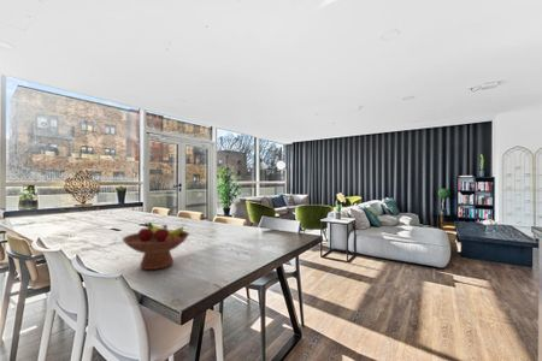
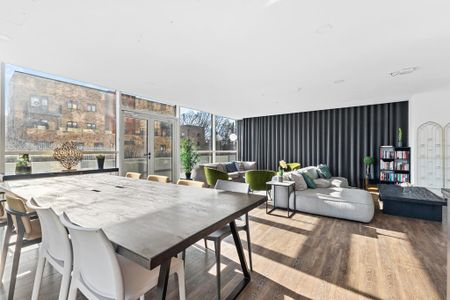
- fruit bowl (157, 244)
